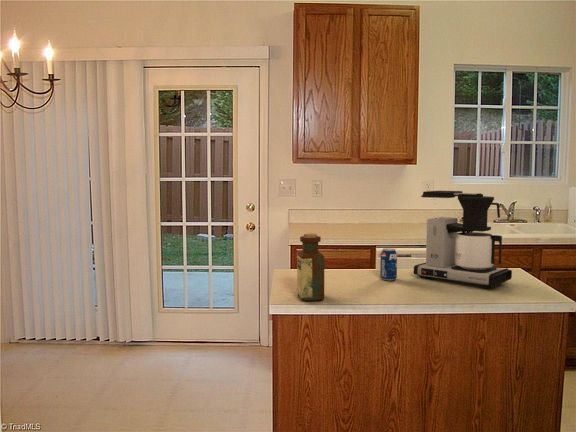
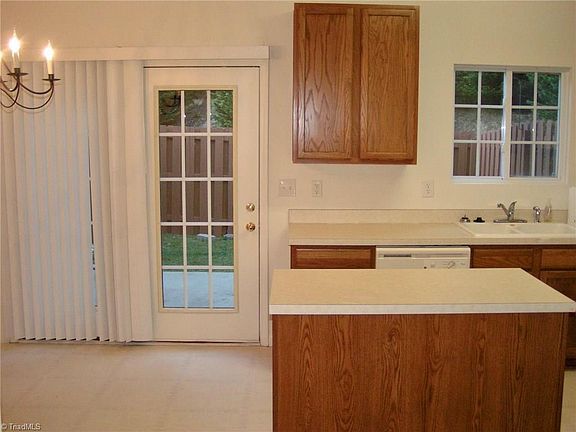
- beverage can (388, 264)
- coffee maker (462, 236)
- bottle (310, 266)
